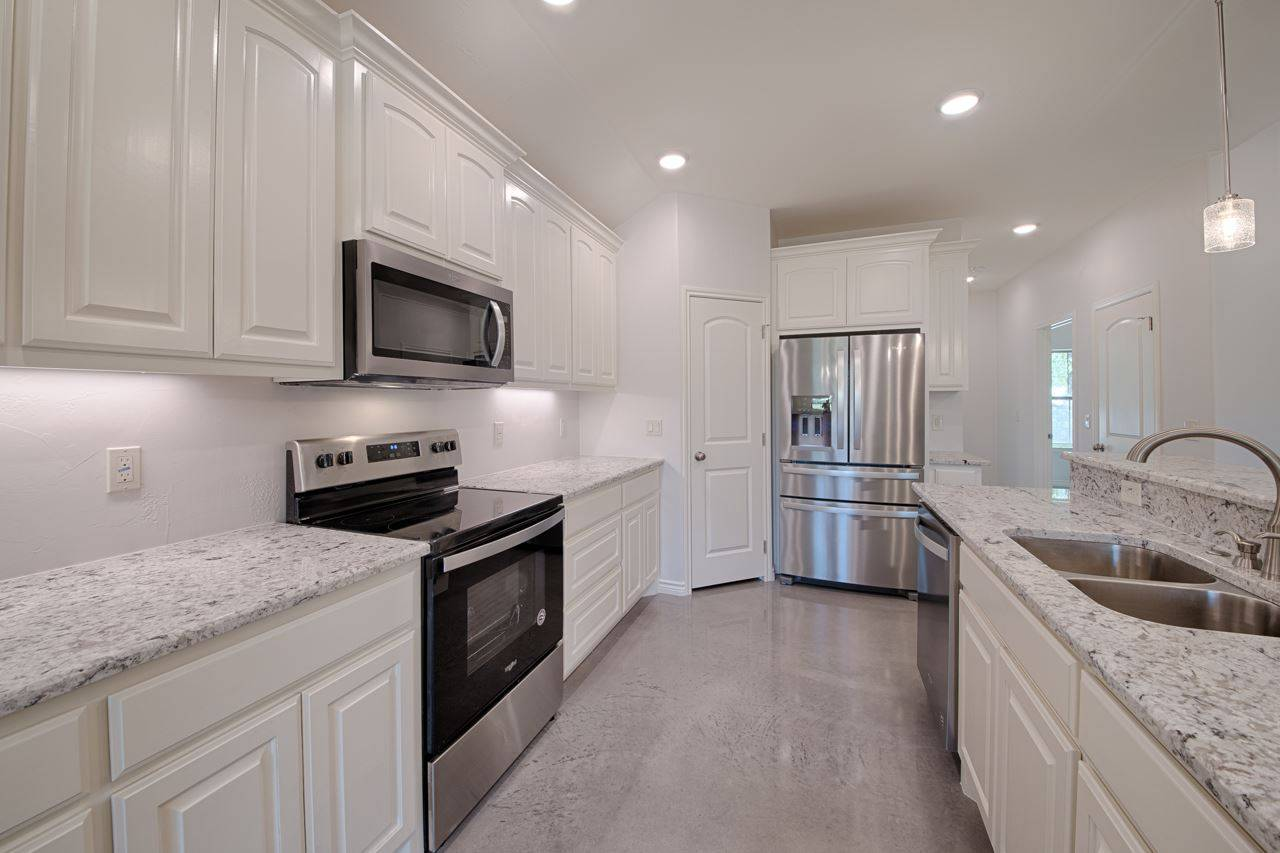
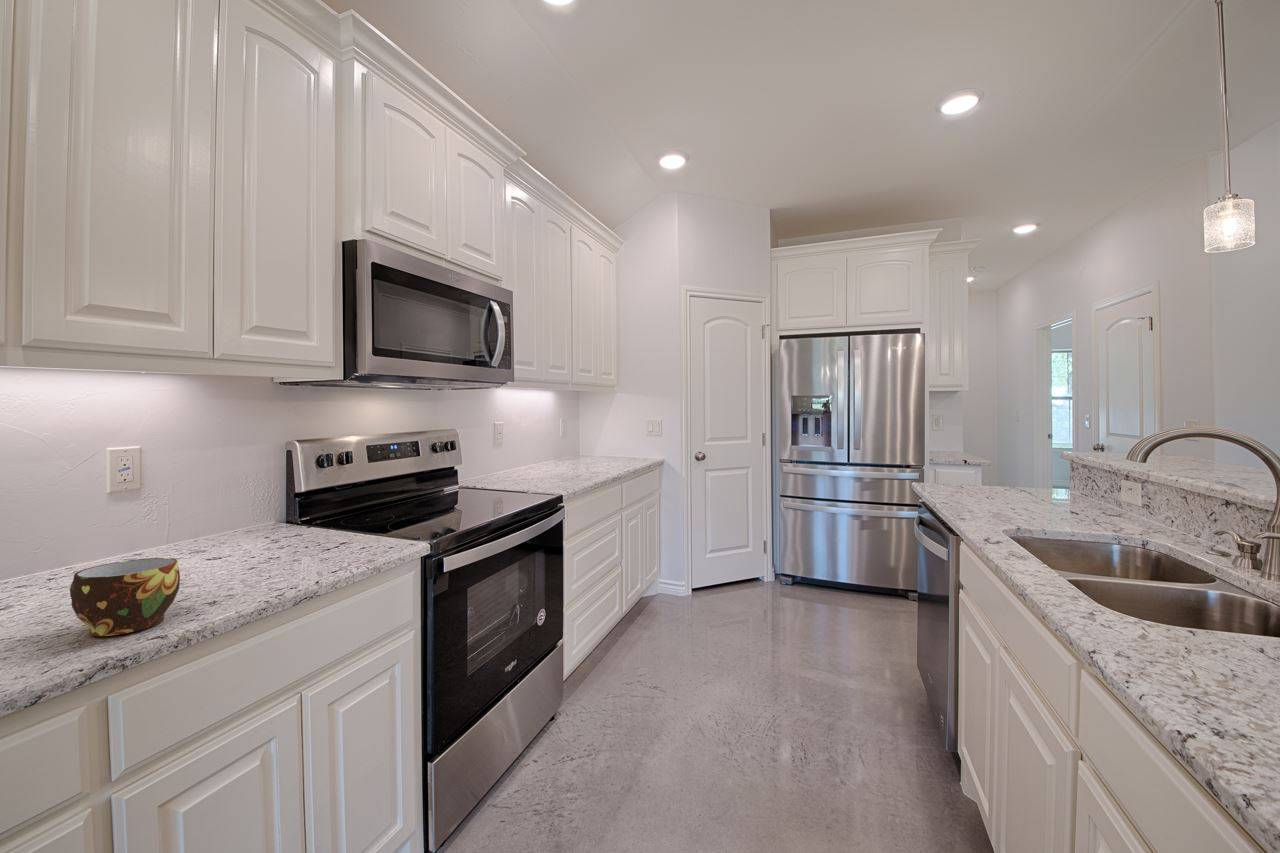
+ cup (121, 597)
